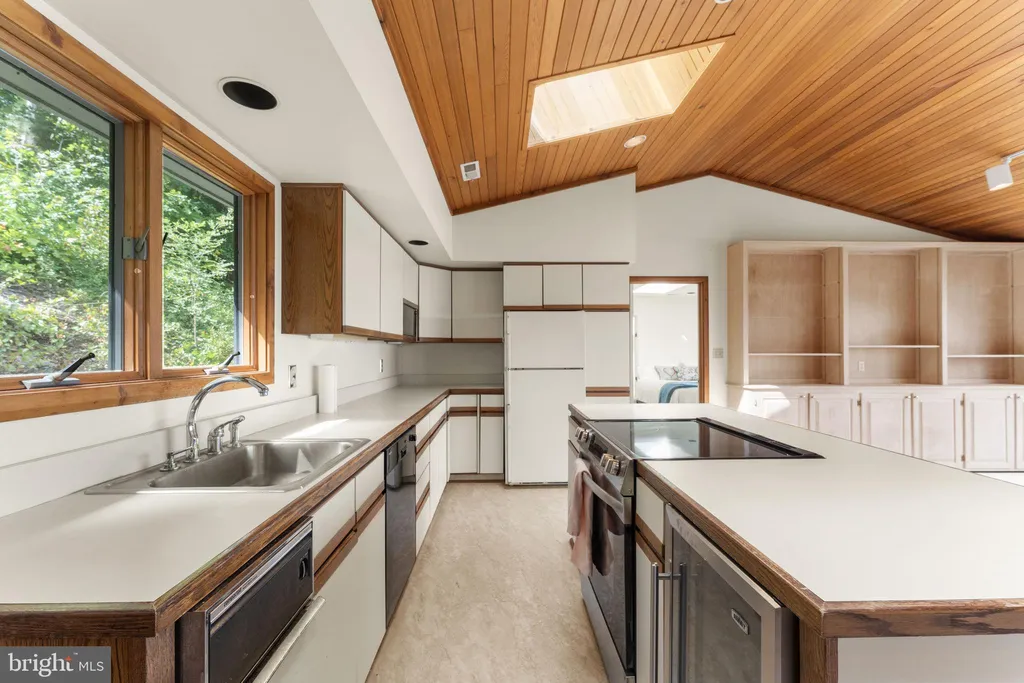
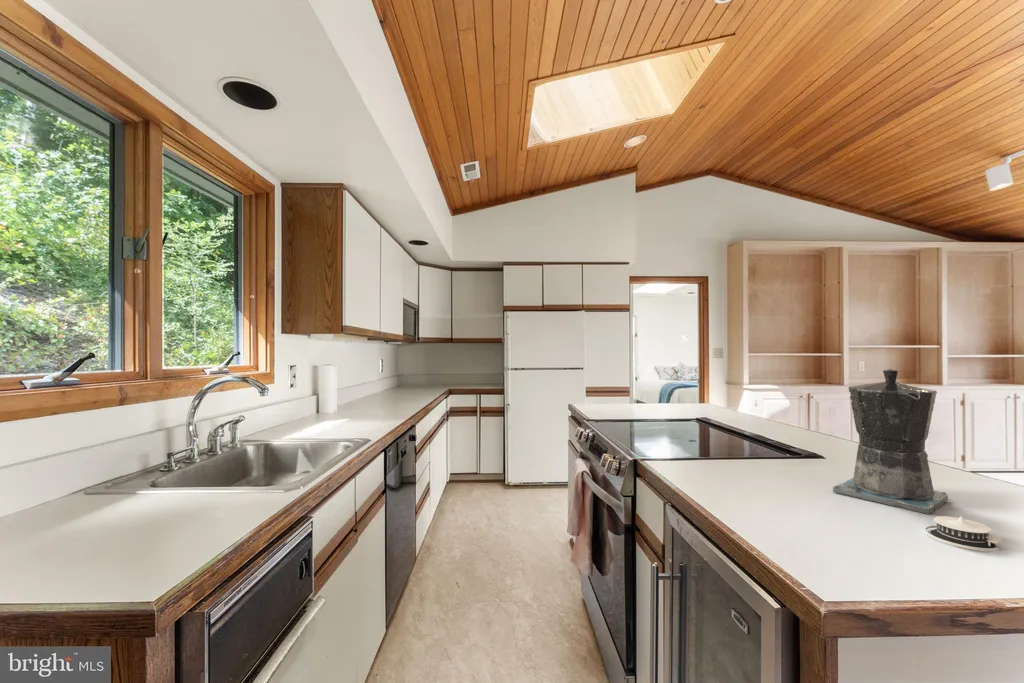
+ coffee maker (889, 431)
+ architectural model (961, 526)
